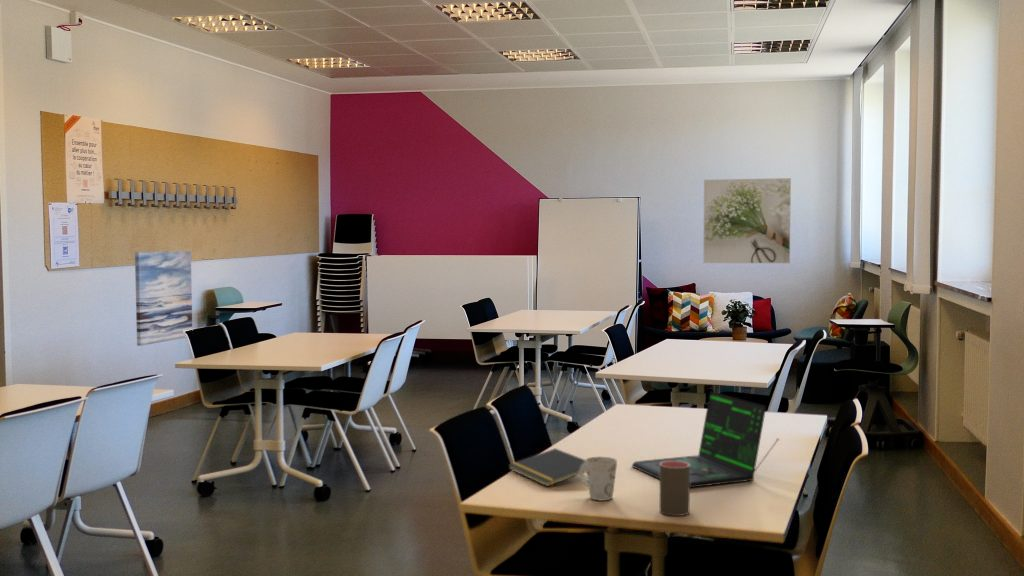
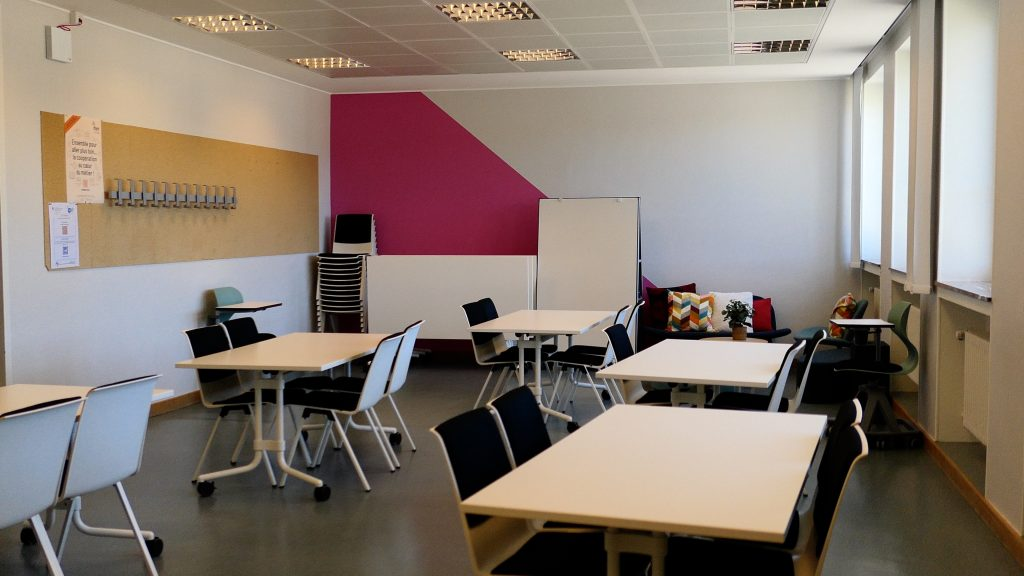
- notepad (551, 466)
- mug (595, 477)
- cup (674, 488)
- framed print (746, 221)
- wall art (165, 296)
- laptop (703, 439)
